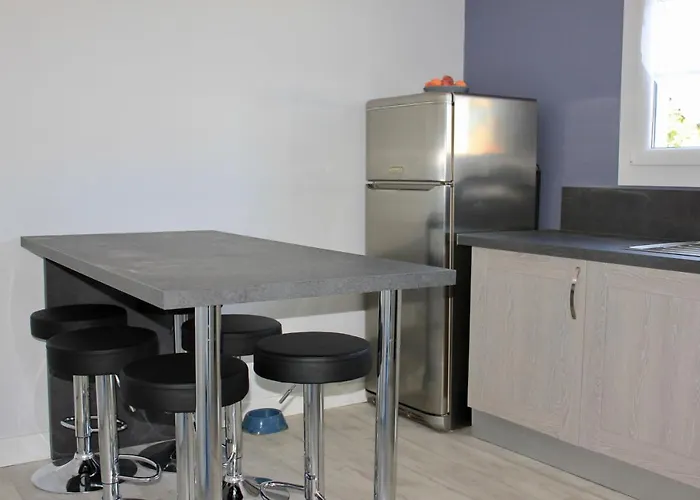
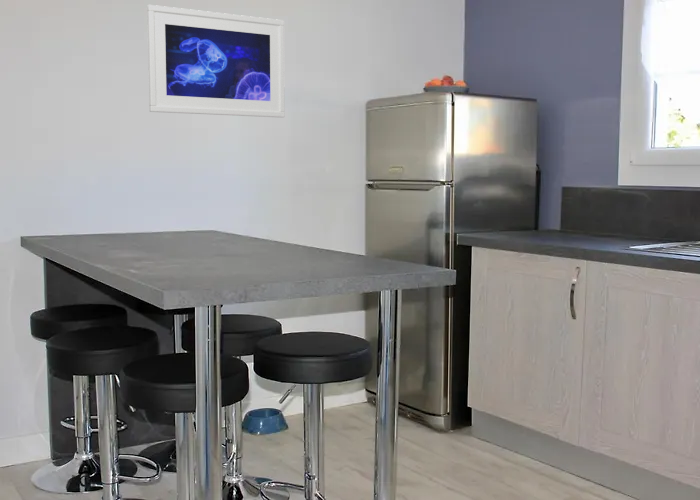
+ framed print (219, 64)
